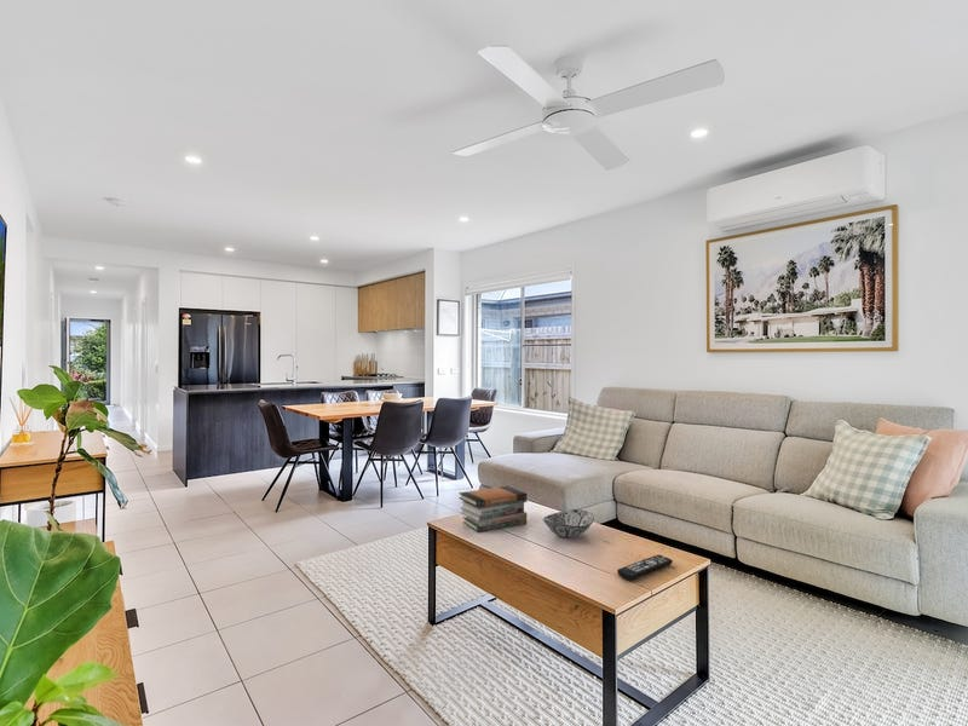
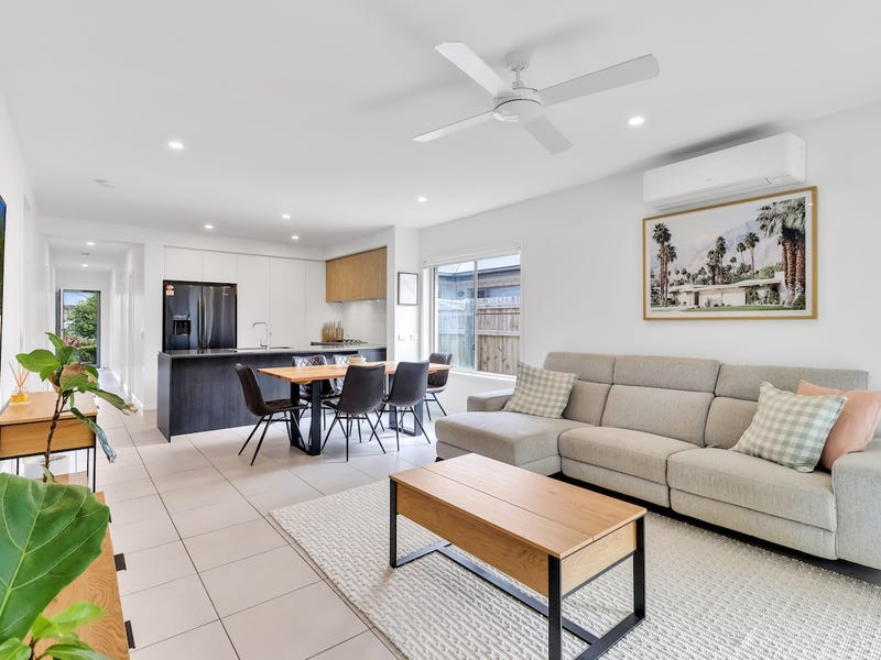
- decorative bowl (567, 525)
- remote control (645, 566)
- book stack (492, 507)
